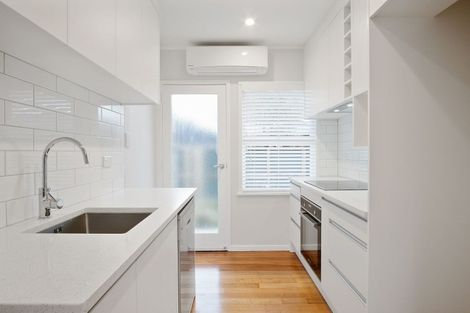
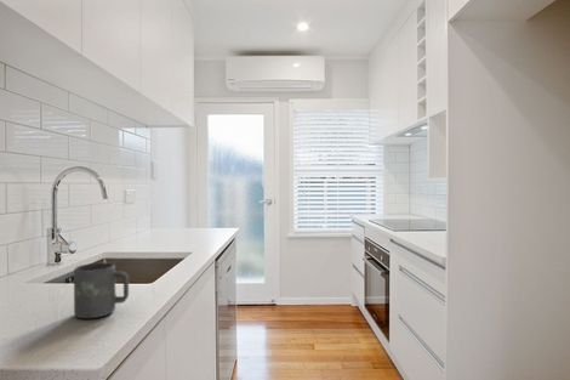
+ mug (102, 289)
